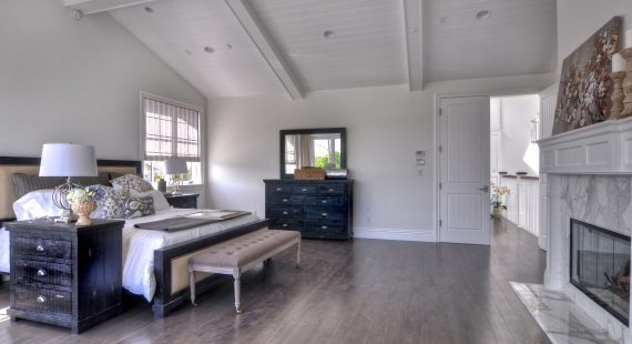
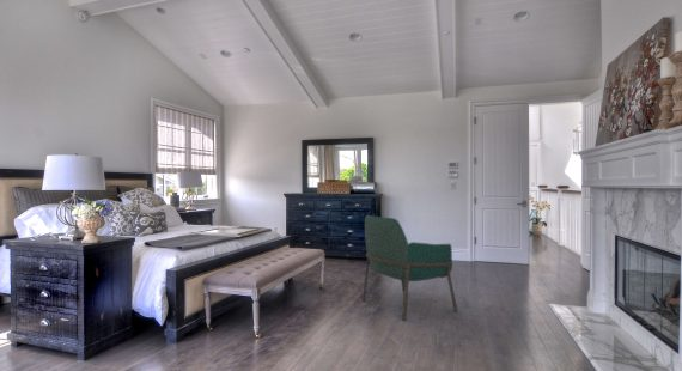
+ armchair (407, 259)
